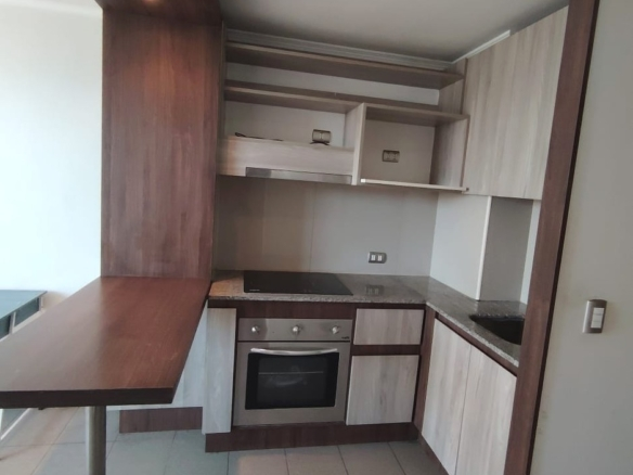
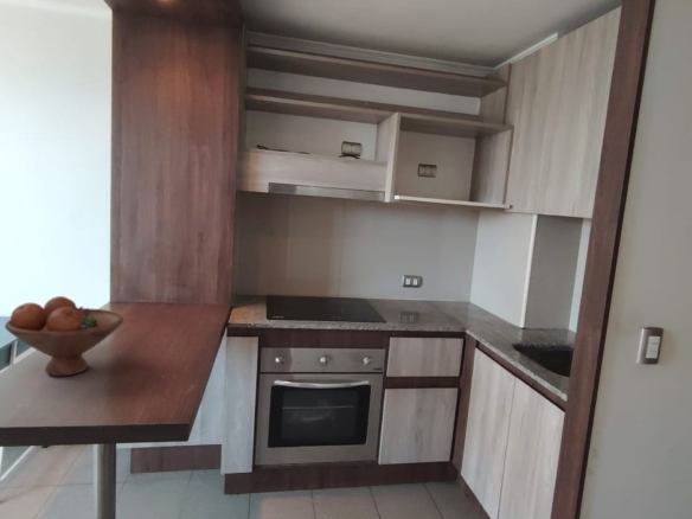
+ fruit bowl (66, 334)
